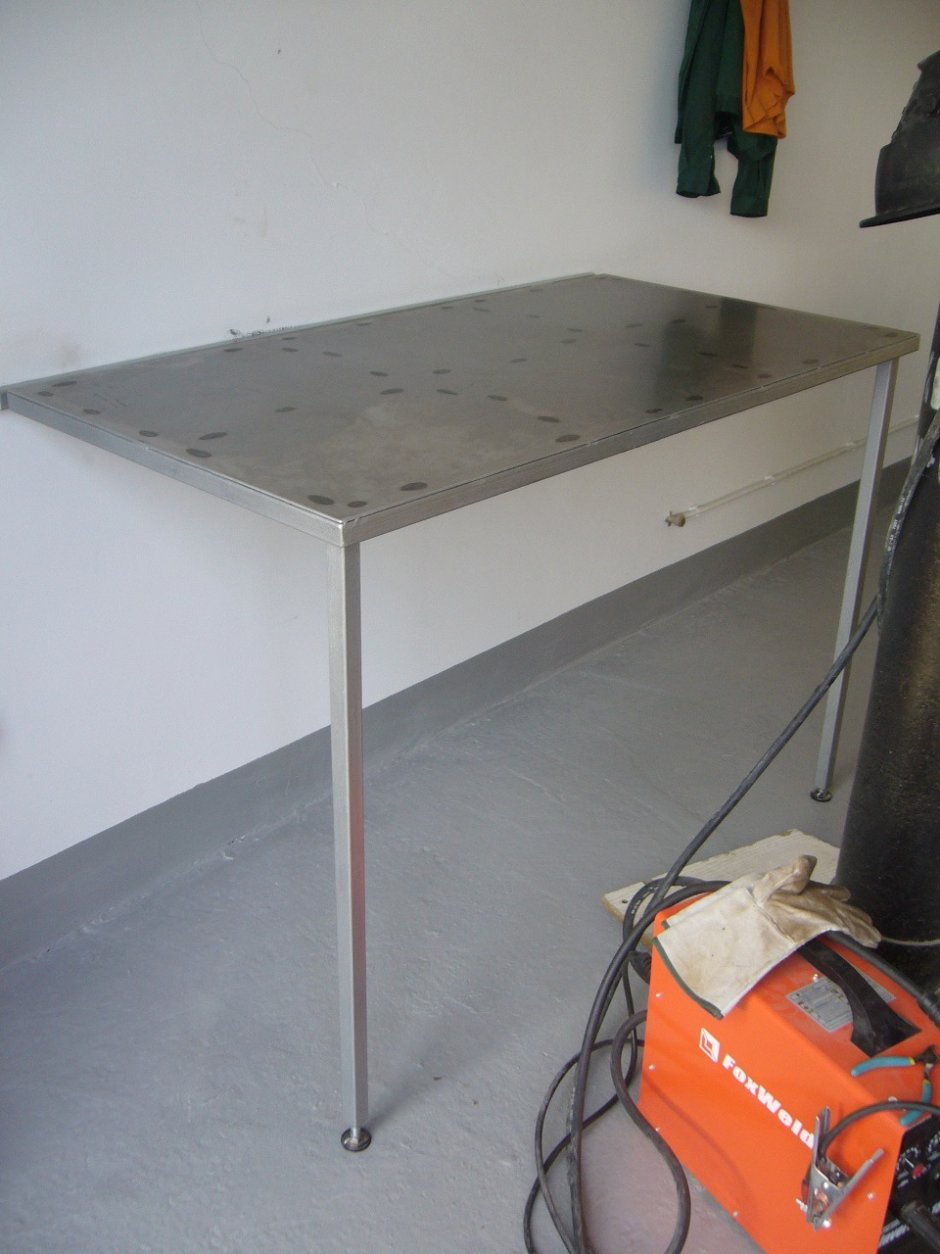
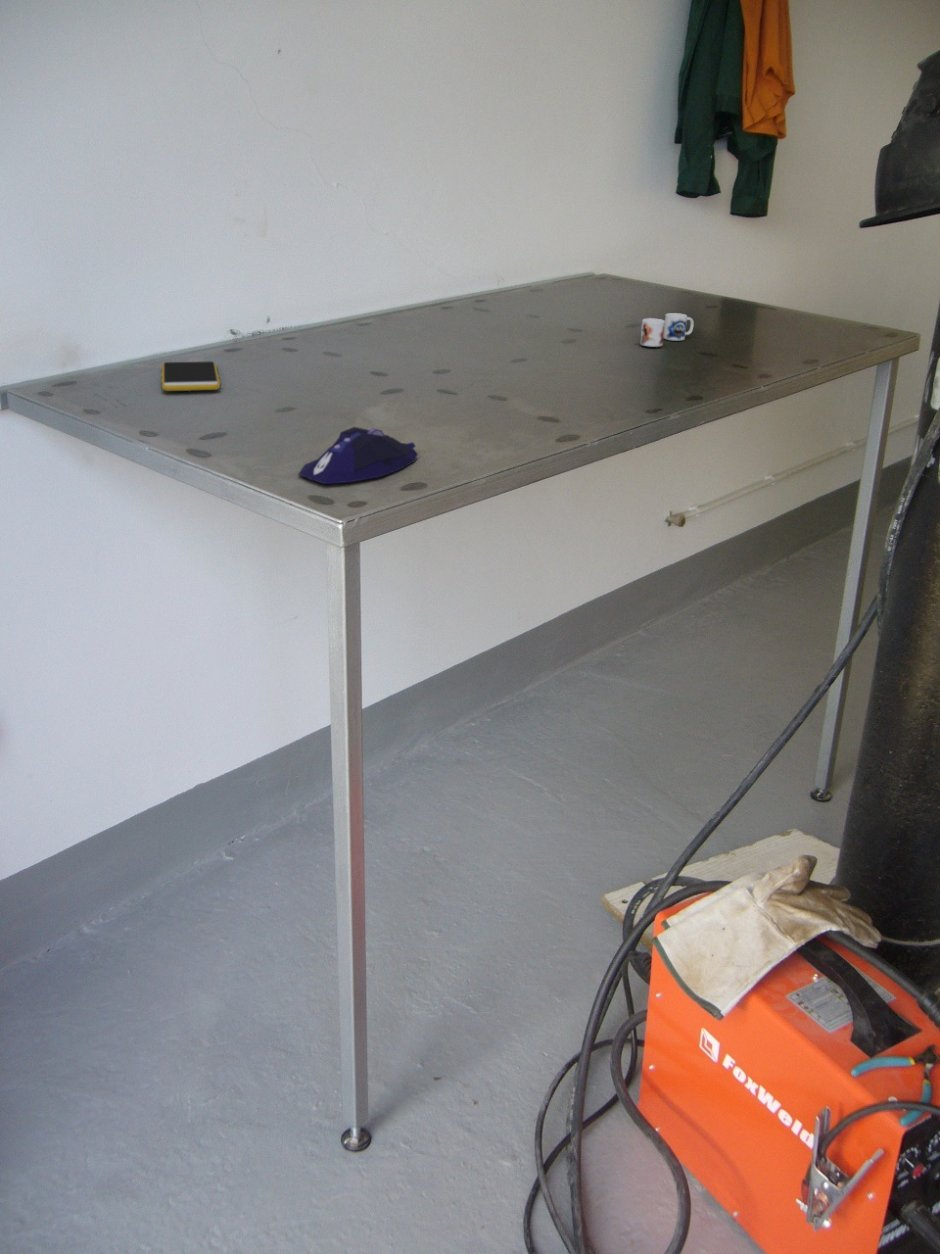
+ mug (662, 328)
+ smartphone (190, 375)
+ computer mouse (360, 447)
